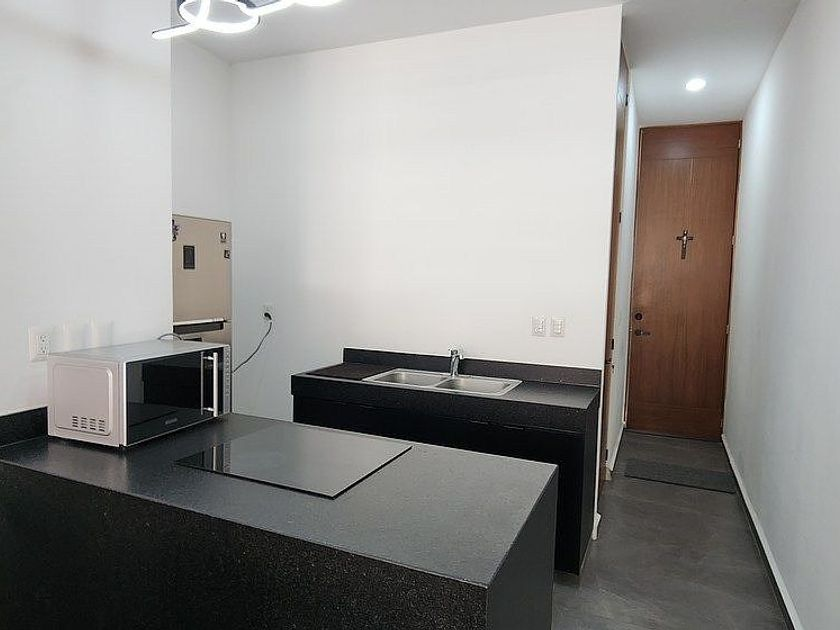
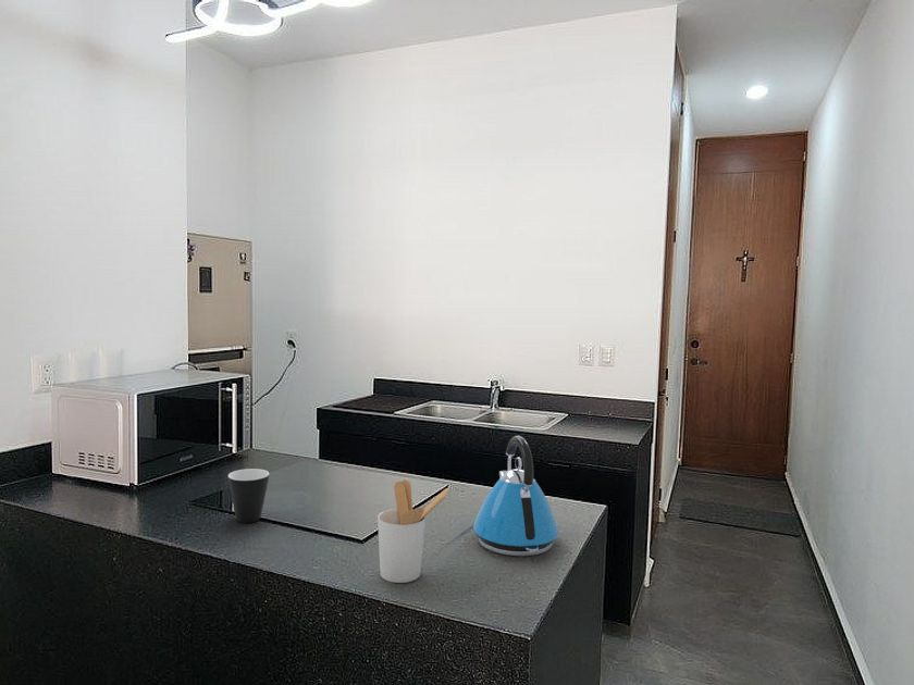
+ utensil holder (413, 531)
+ kettle (518, 489)
+ mug (245, 497)
